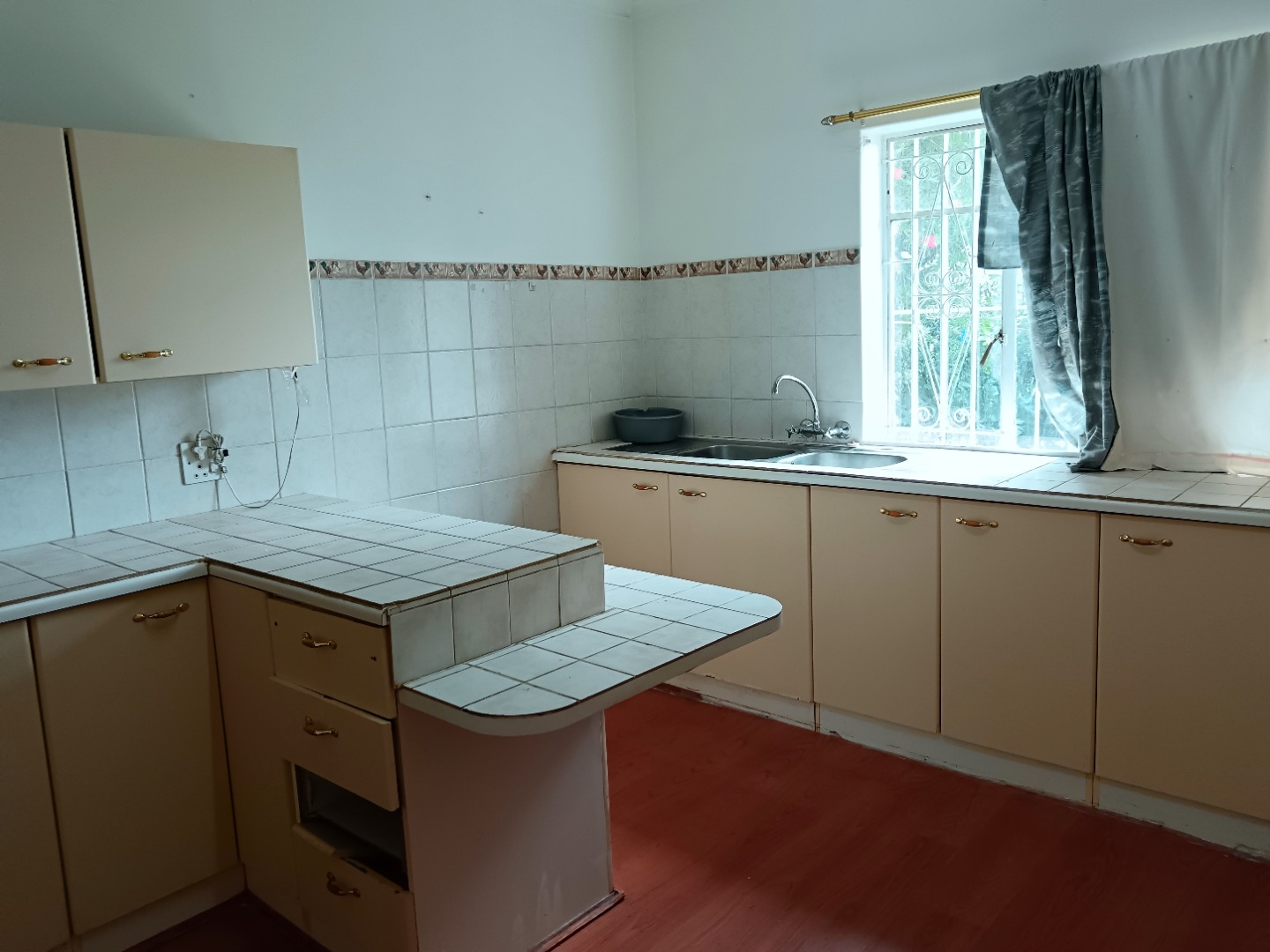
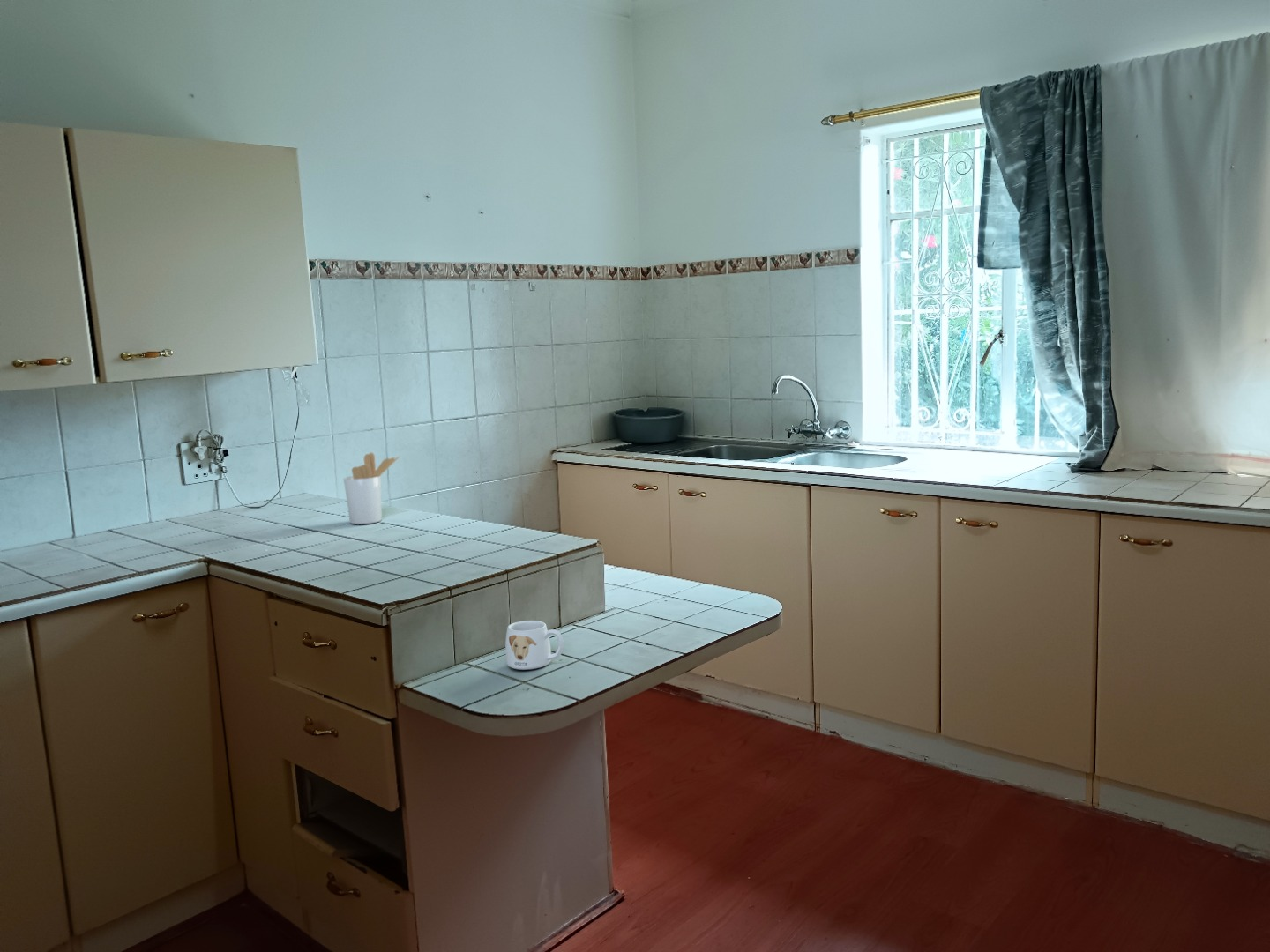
+ utensil holder (372, 487)
+ mug (535, 644)
